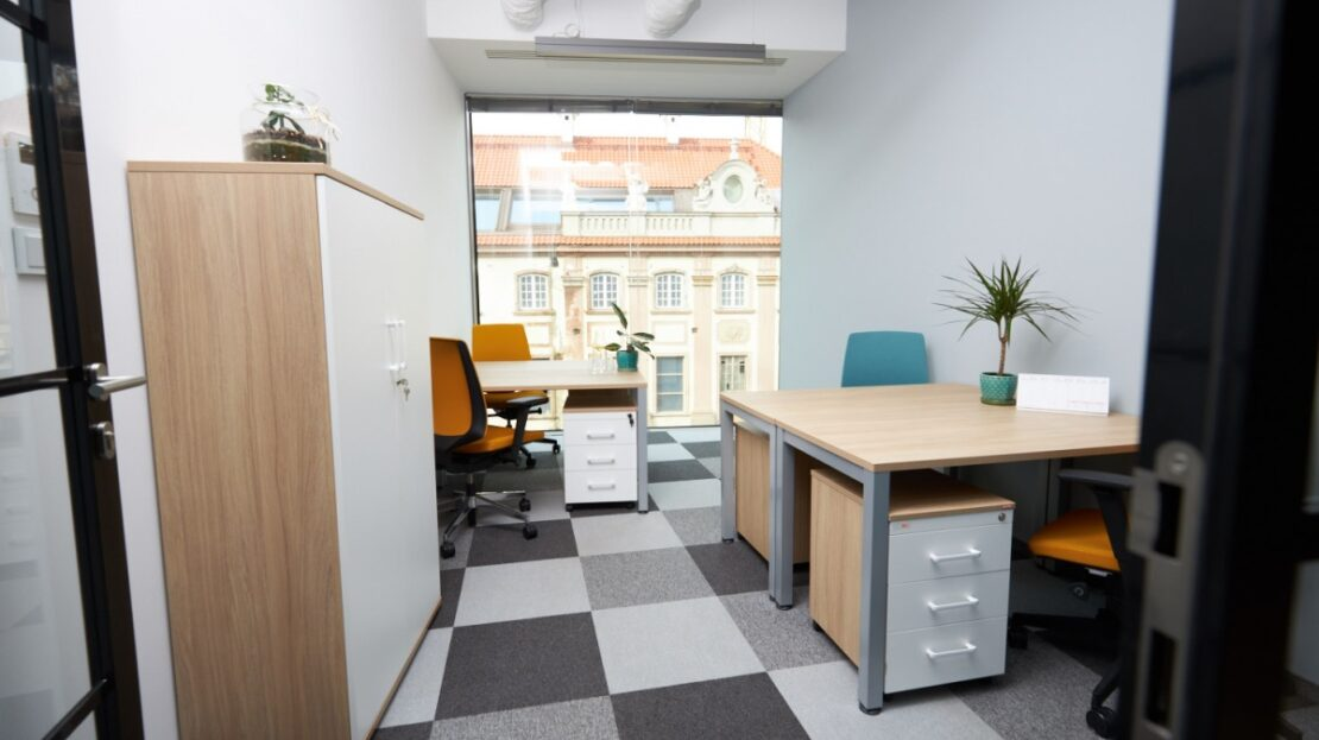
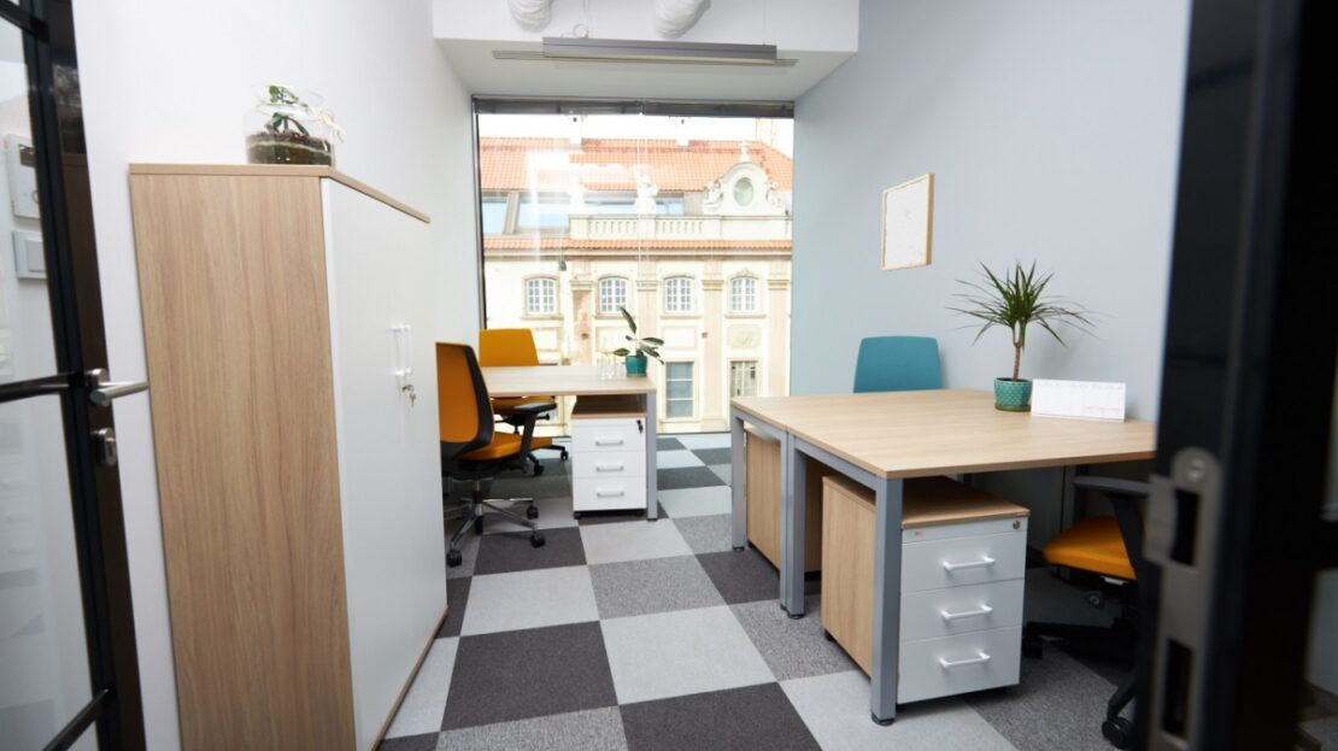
+ wall art (905, 225)
